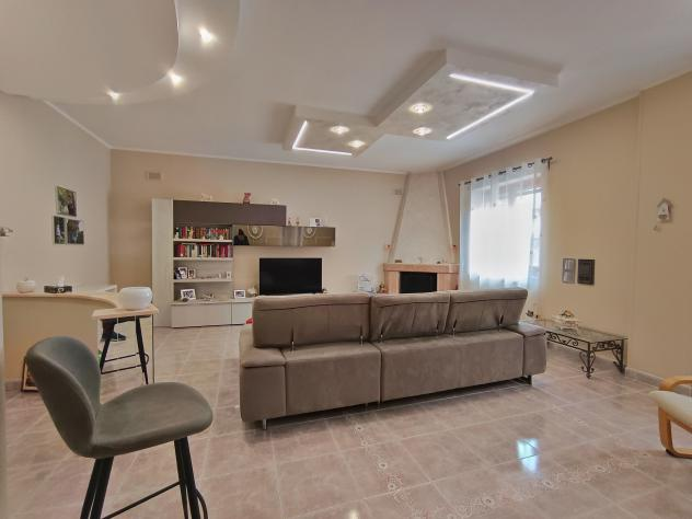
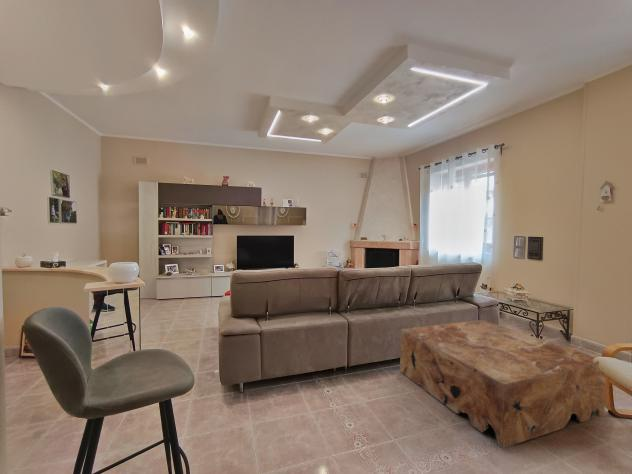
+ coffee table (490, 366)
